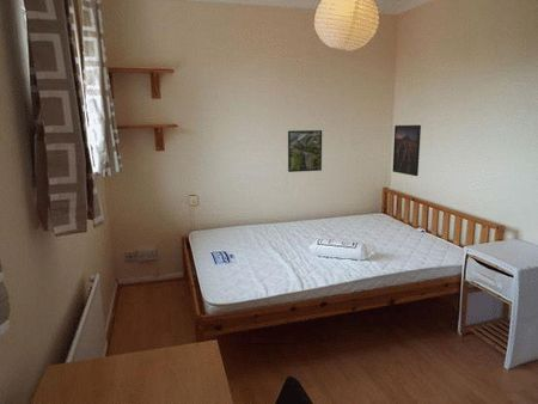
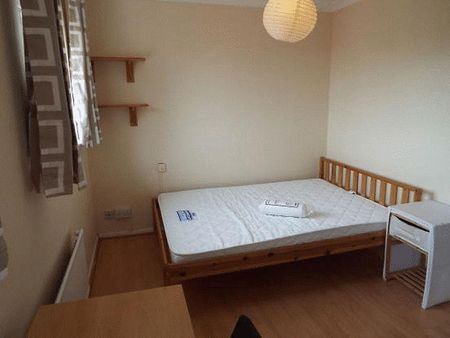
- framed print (305, 151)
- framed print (405, 149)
